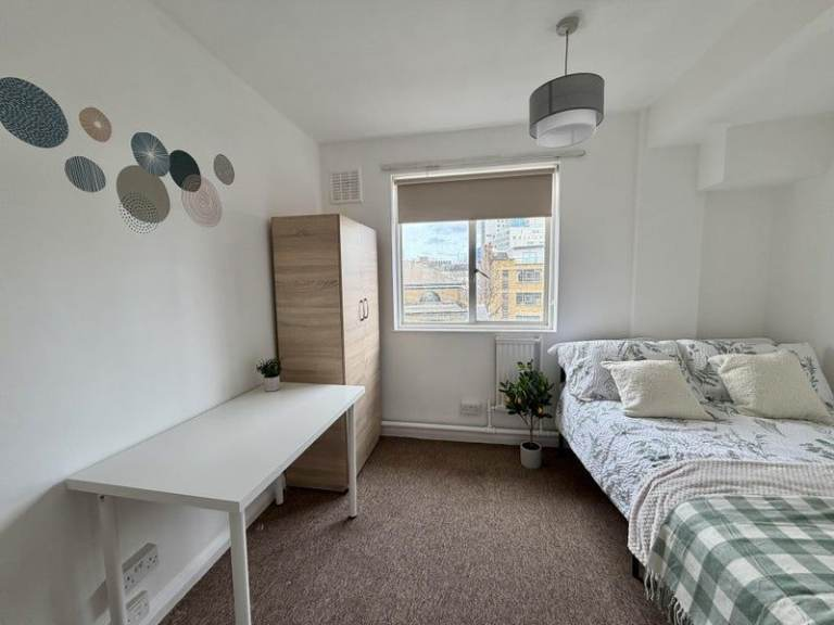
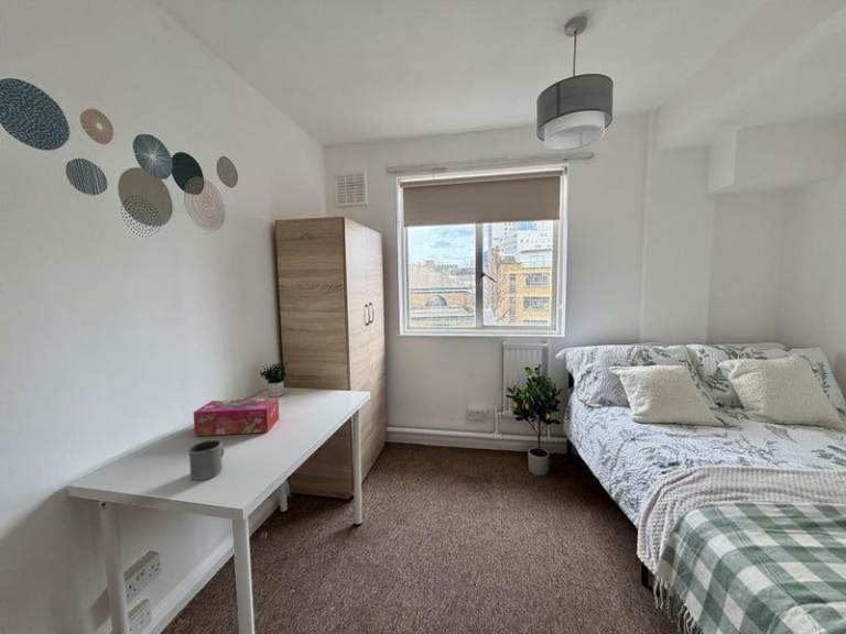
+ mug (208, 457)
+ tissue box (238, 415)
